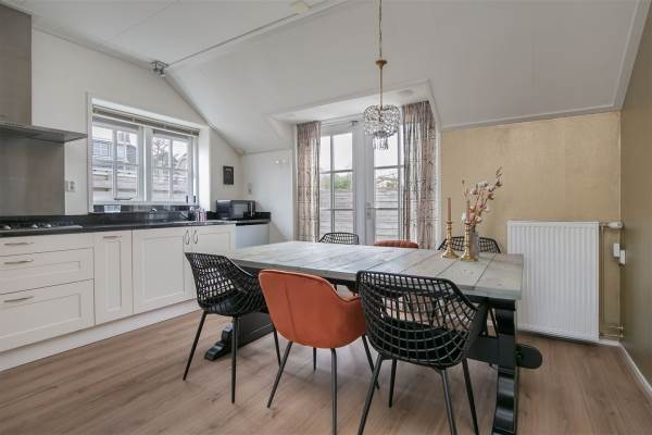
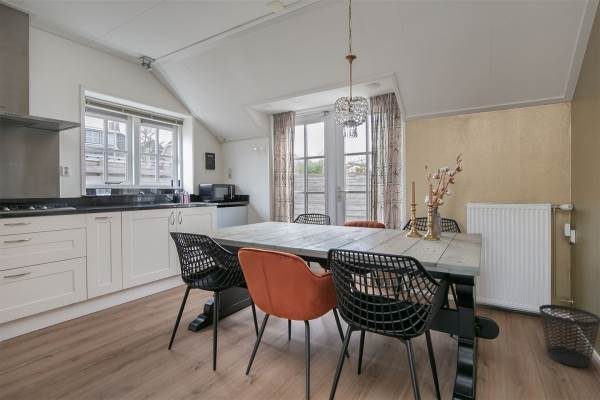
+ wastebasket (568, 335)
